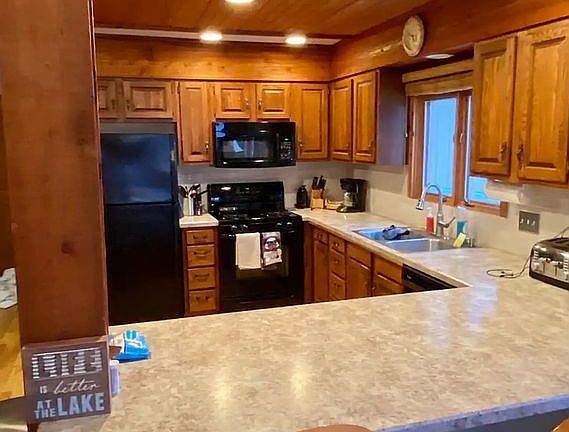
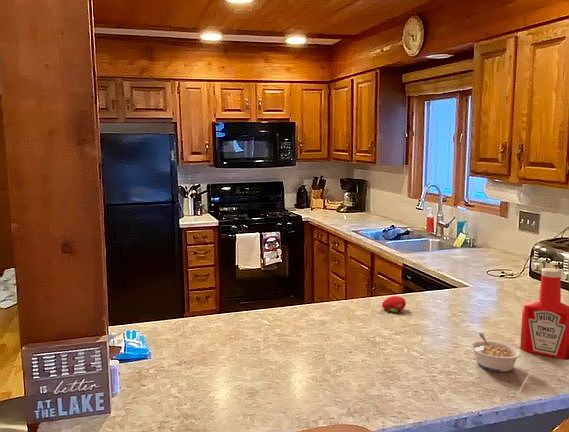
+ fruit (393, 303)
+ soap bottle (548, 311)
+ legume (493, 354)
